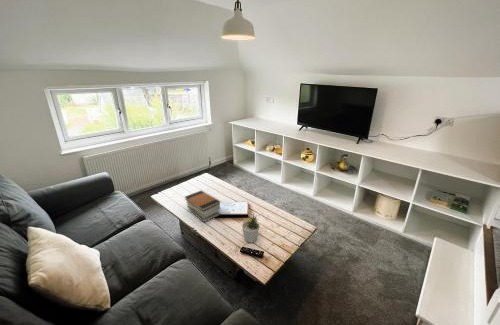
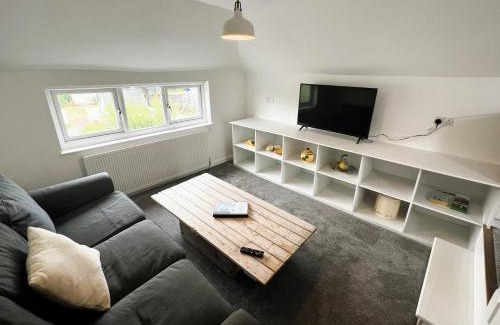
- book stack (202, 205)
- potted plant (251, 227)
